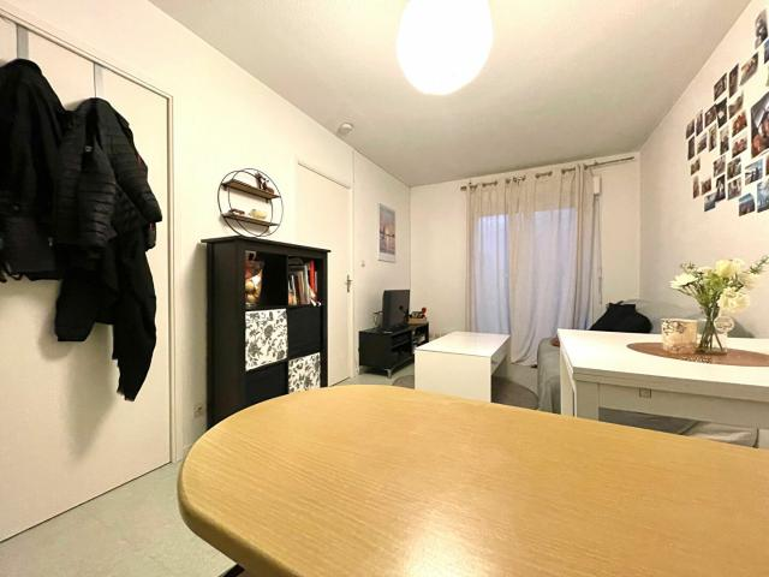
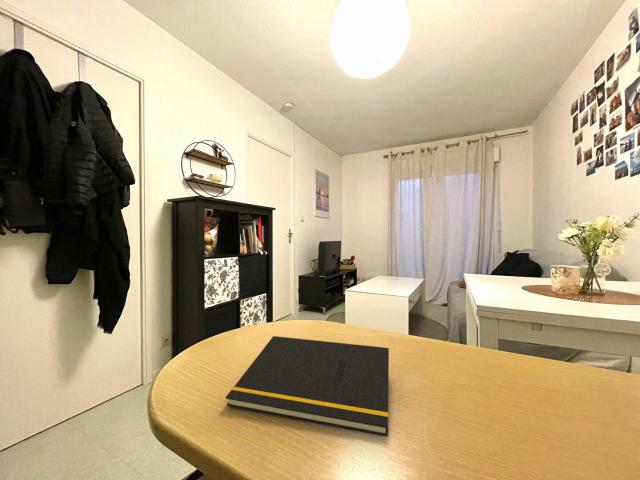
+ notepad (316, 373)
